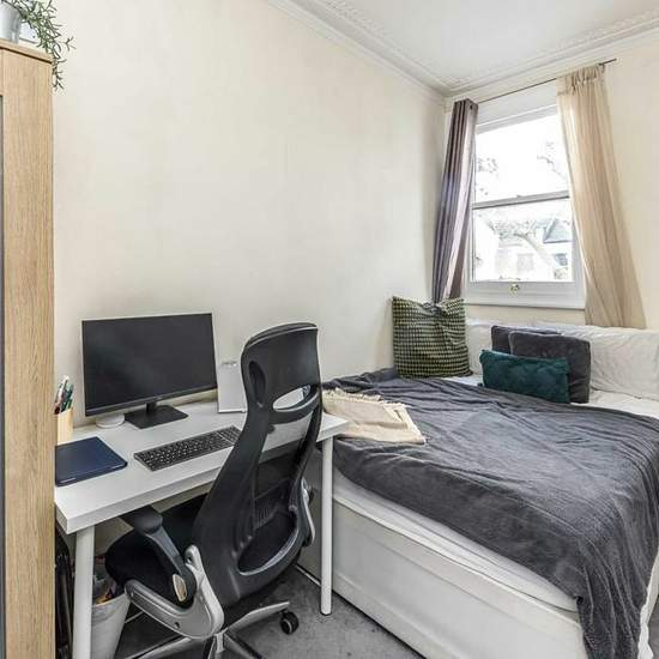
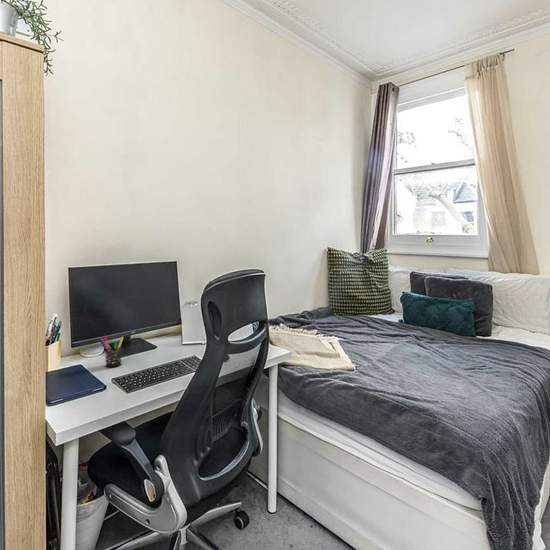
+ pen holder (112, 350)
